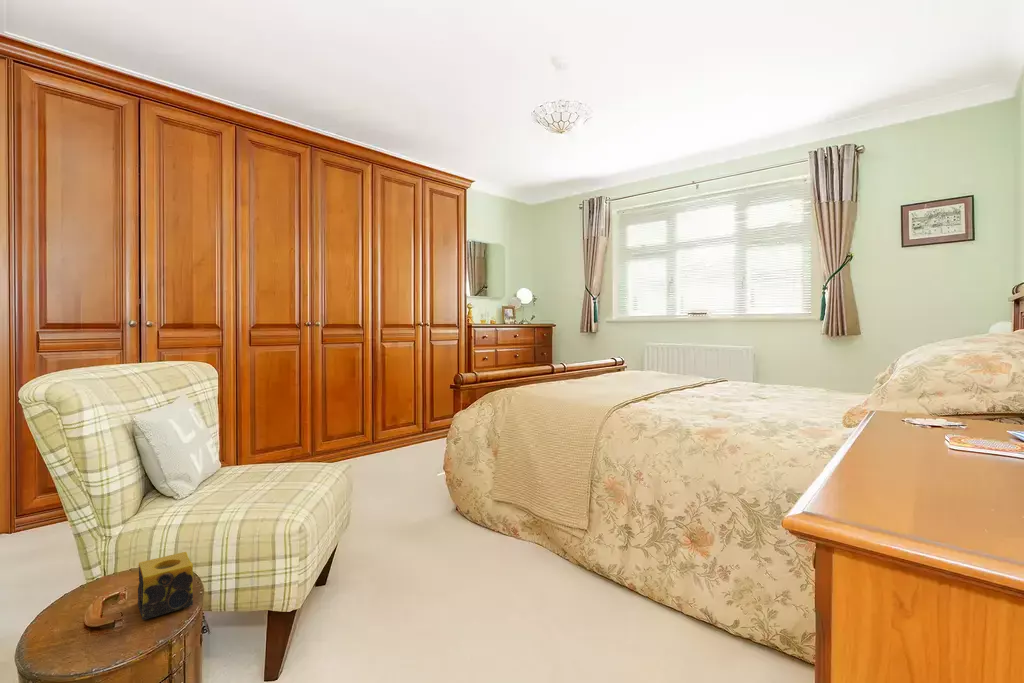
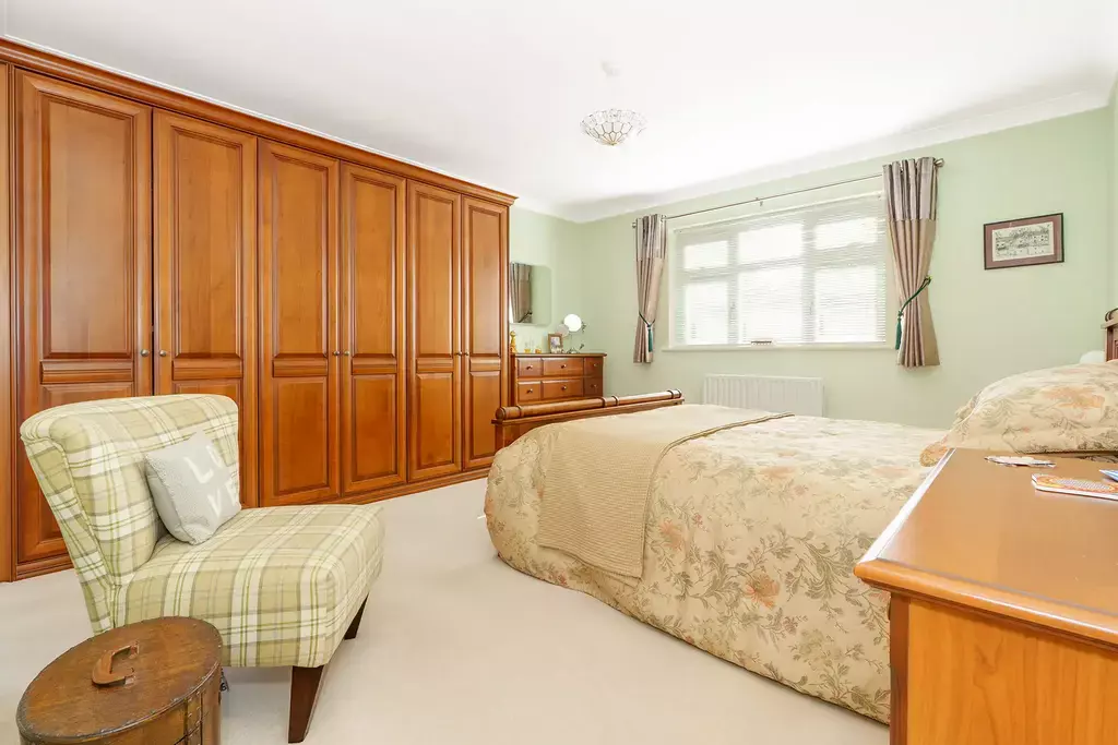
- candle (165, 584)
